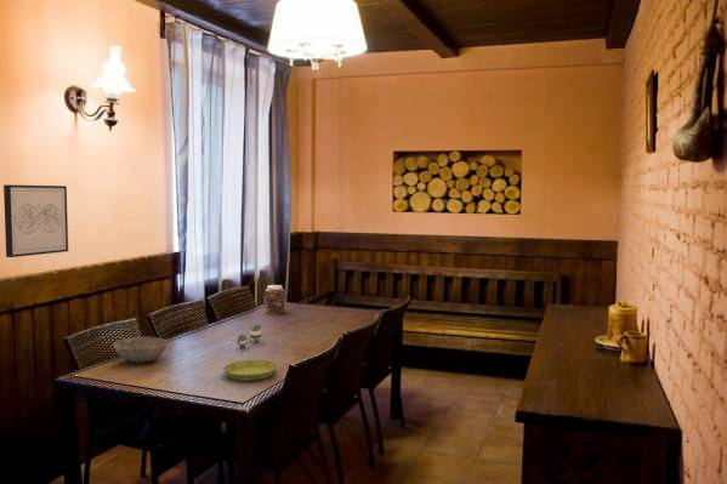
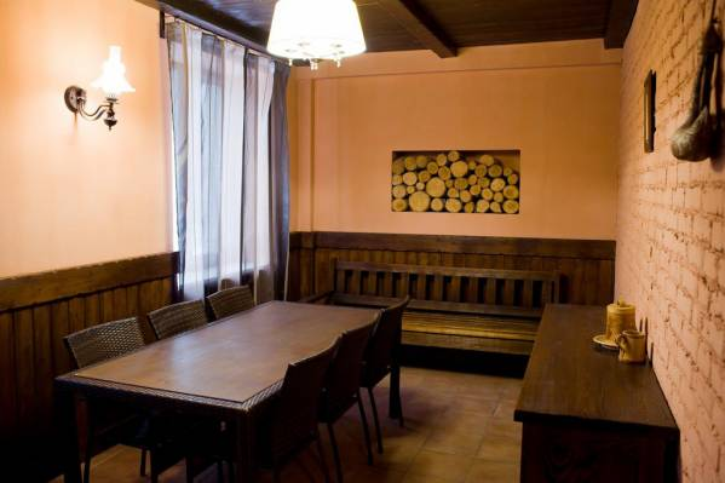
- wall art (38, 220)
- teapot (250, 335)
- saucer (250, 370)
- bowl (141, 351)
- jar (274, 298)
